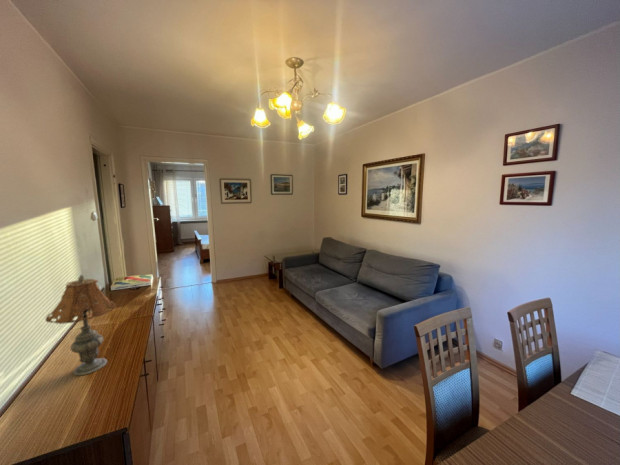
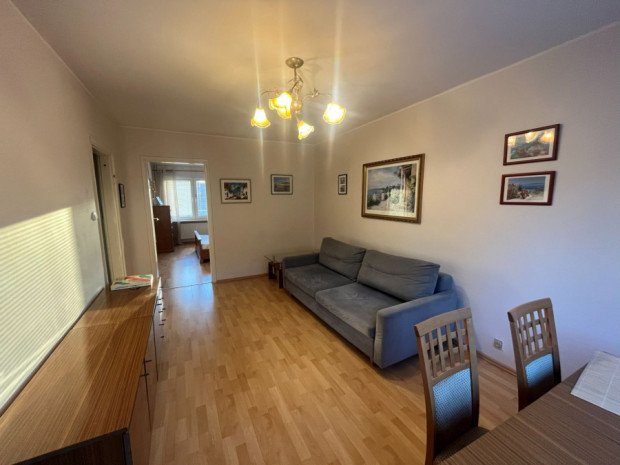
- table lamp (87, 320)
